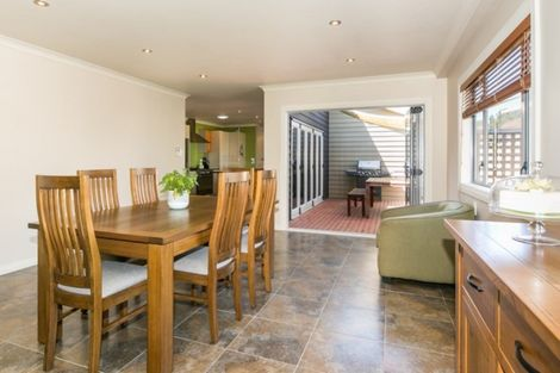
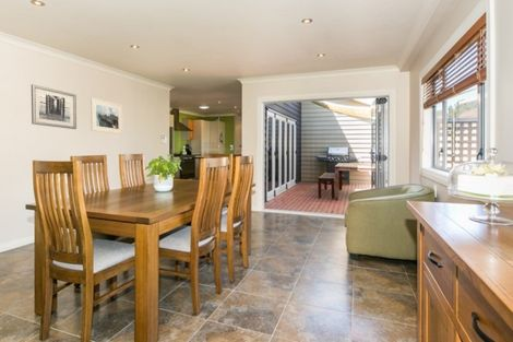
+ wall art (55, 108)
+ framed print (107, 117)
